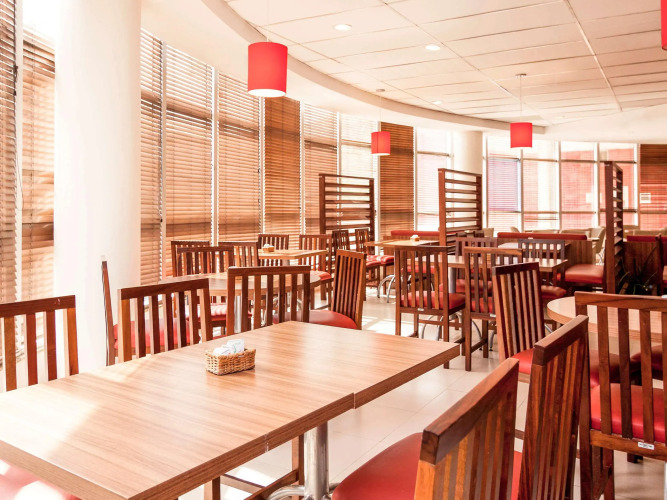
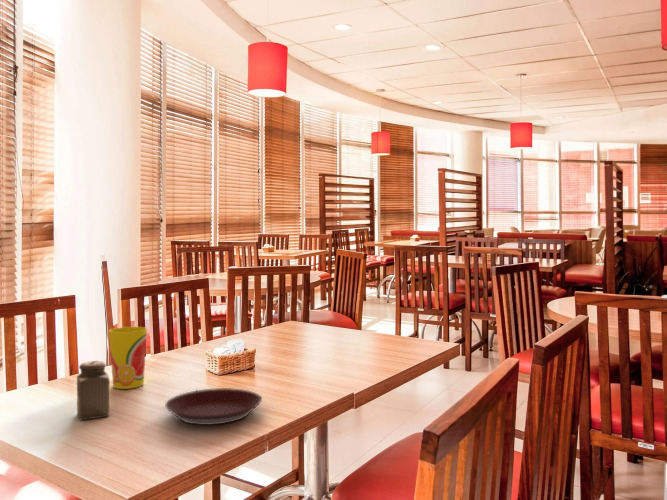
+ plate (214, 407)
+ cup (128, 357)
+ salt shaker (93, 388)
